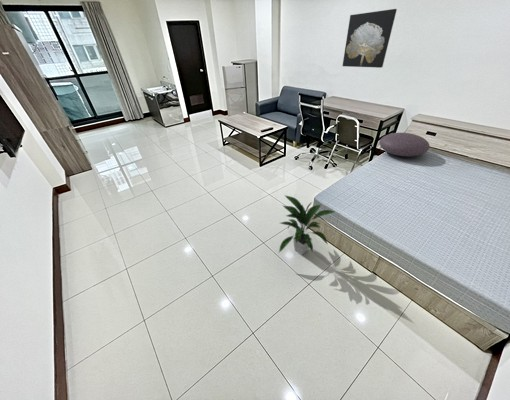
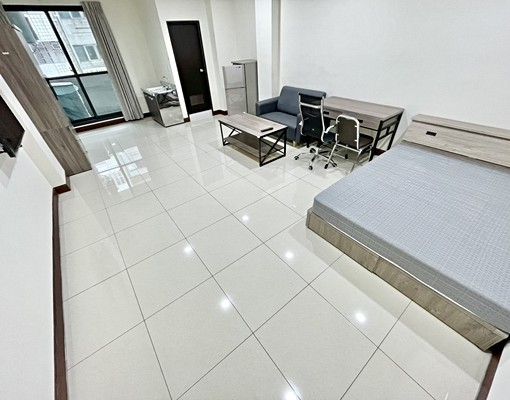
- wall art (366, 41)
- cushion (403, 144)
- indoor plant (301, 227)
